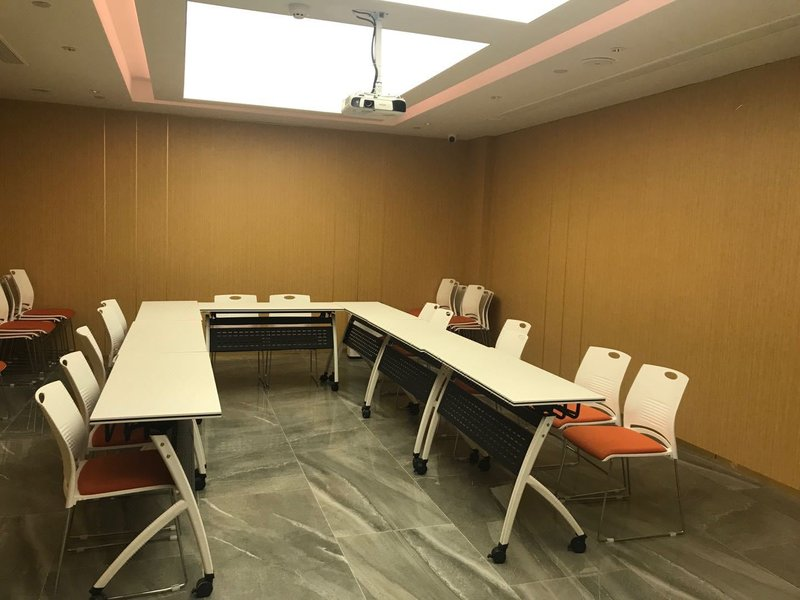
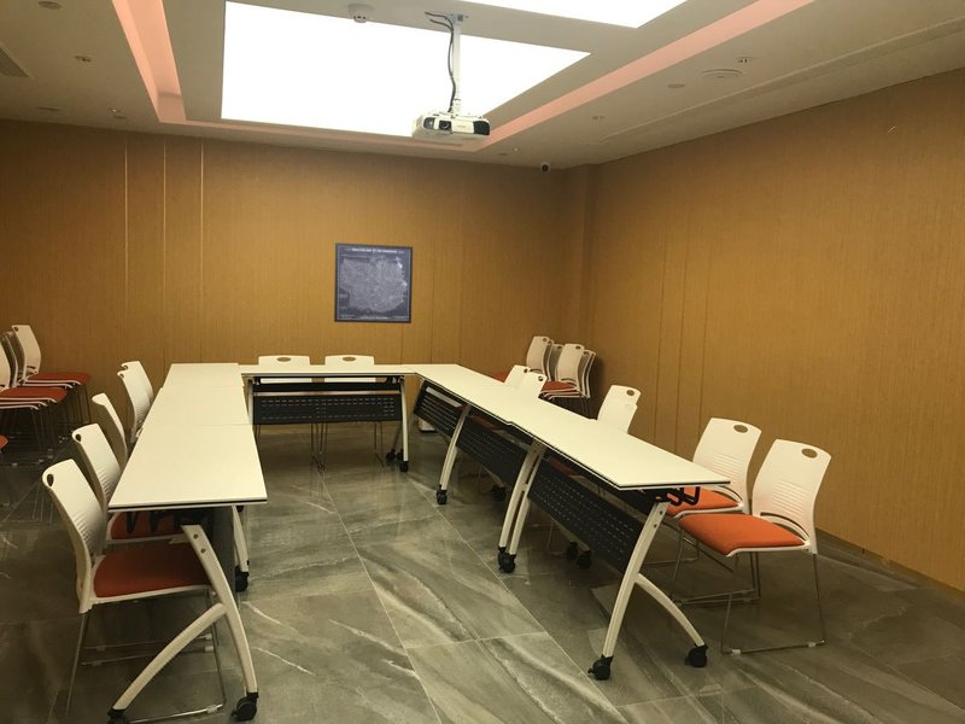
+ wall art (374, 284)
